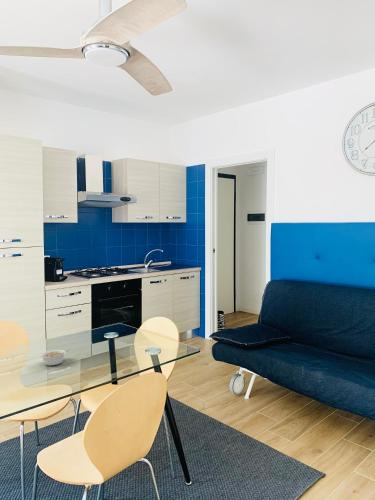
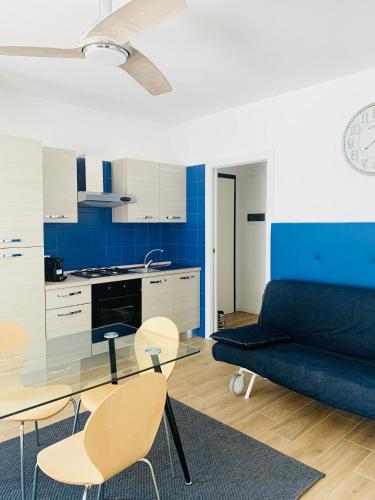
- legume (54, 356)
